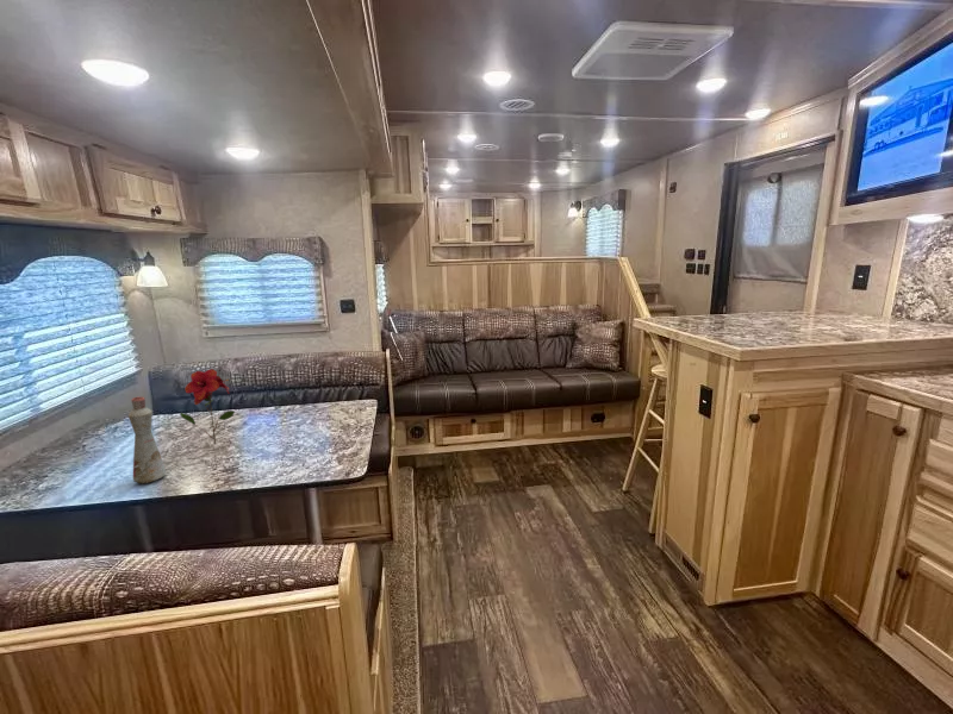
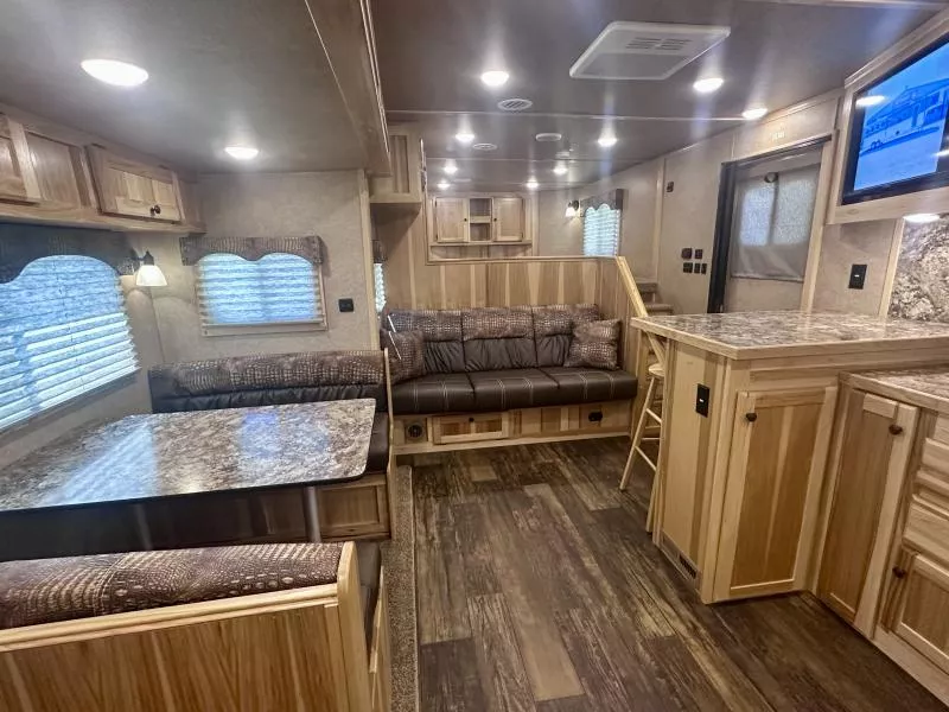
- artificial flower (205, 406)
- bottle (143, 438)
